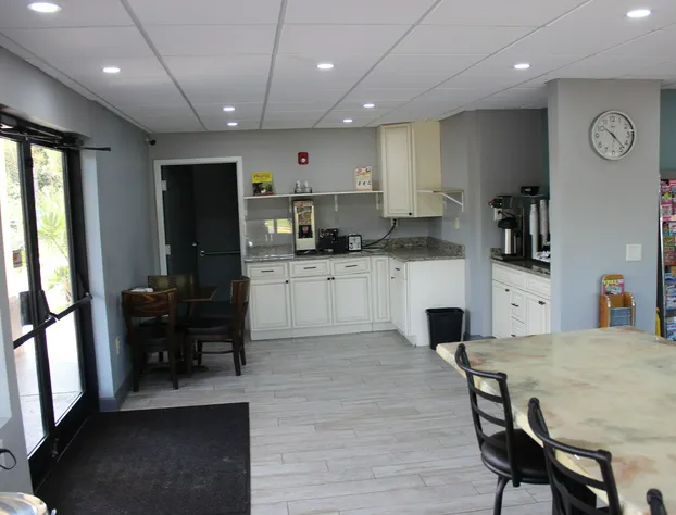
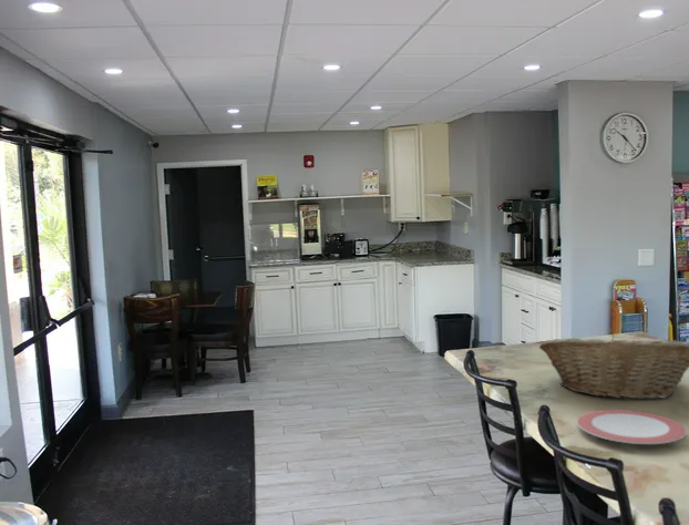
+ fruit basket (616, 359)
+ plate (629, 428)
